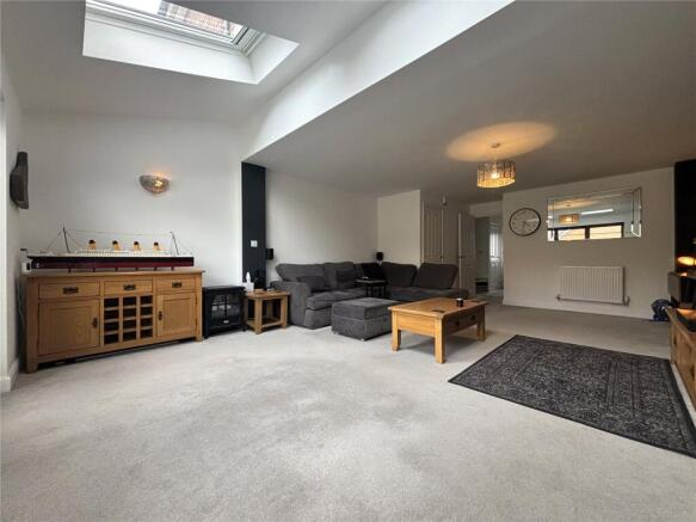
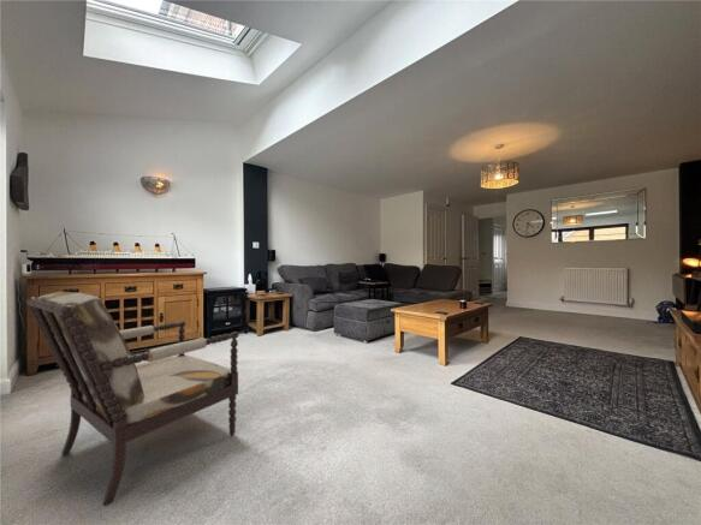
+ armchair (142, 369)
